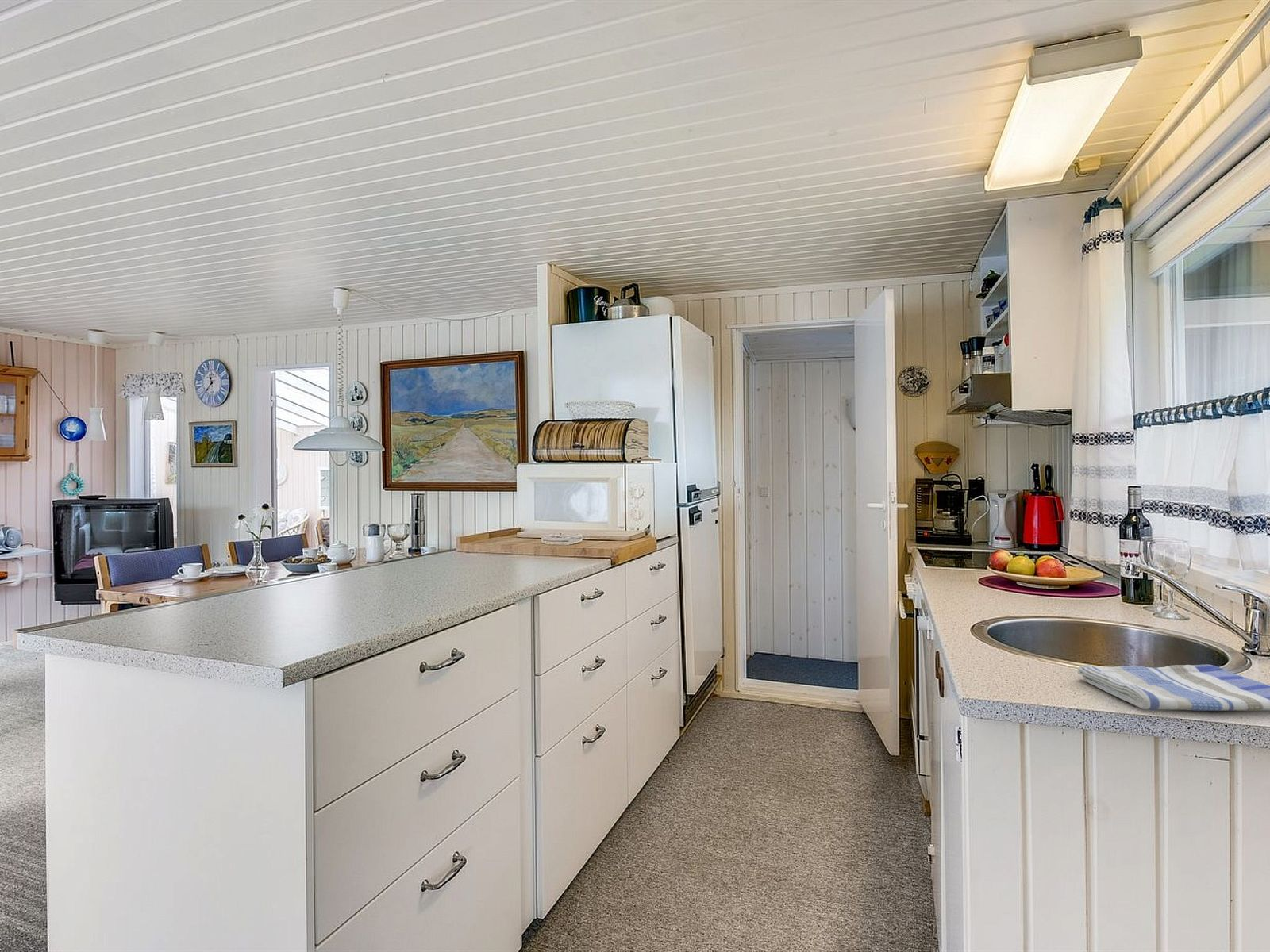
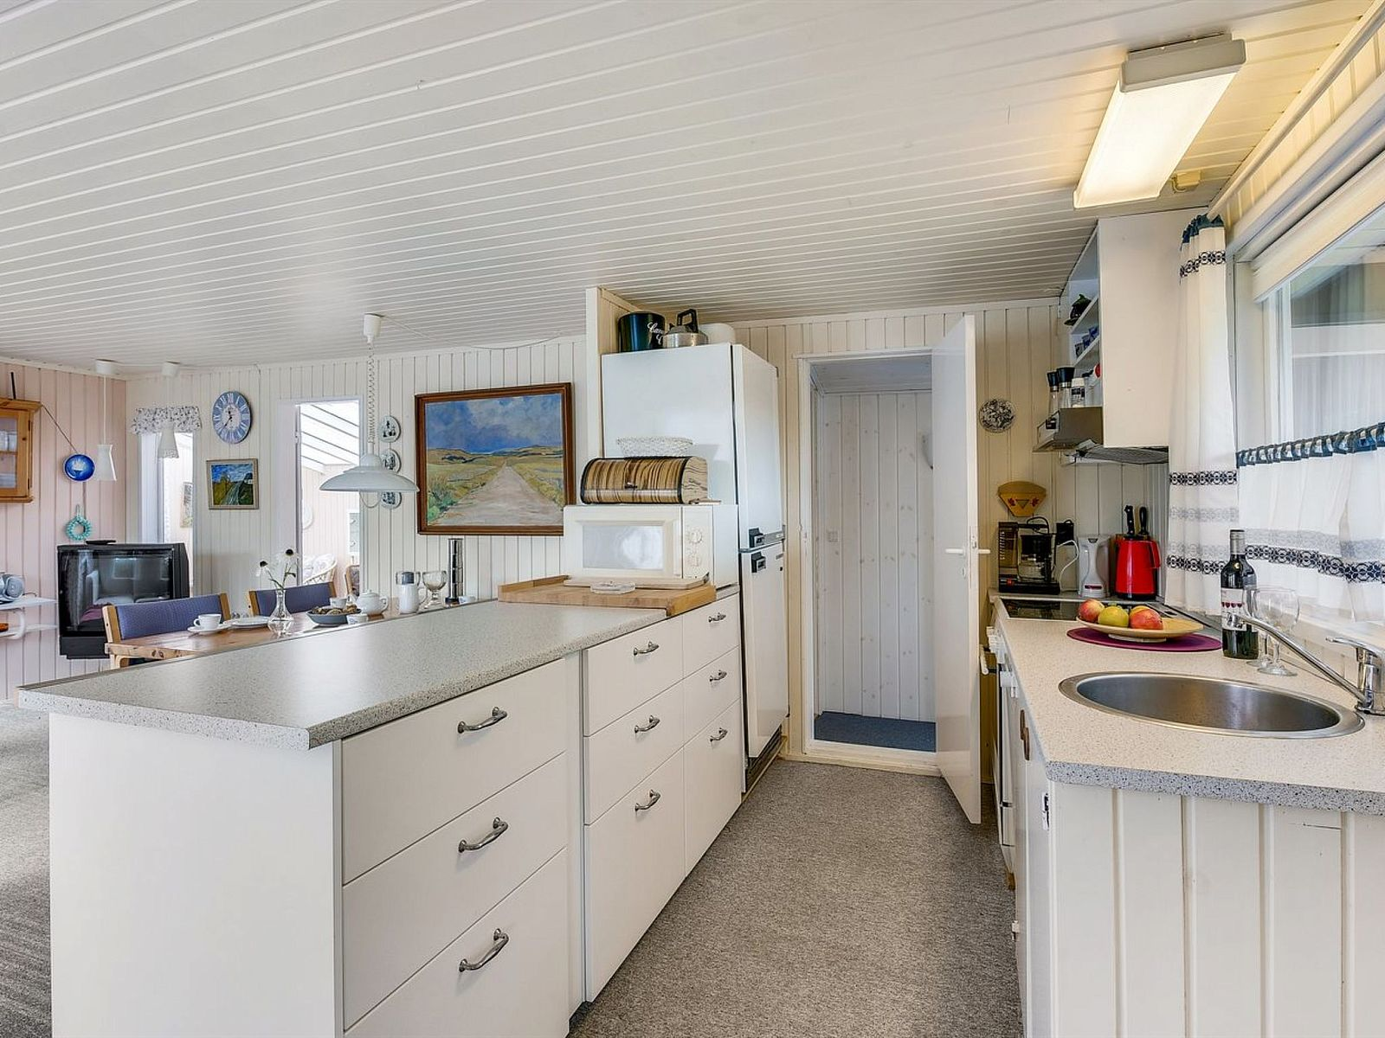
- dish towel (1183, 685)
